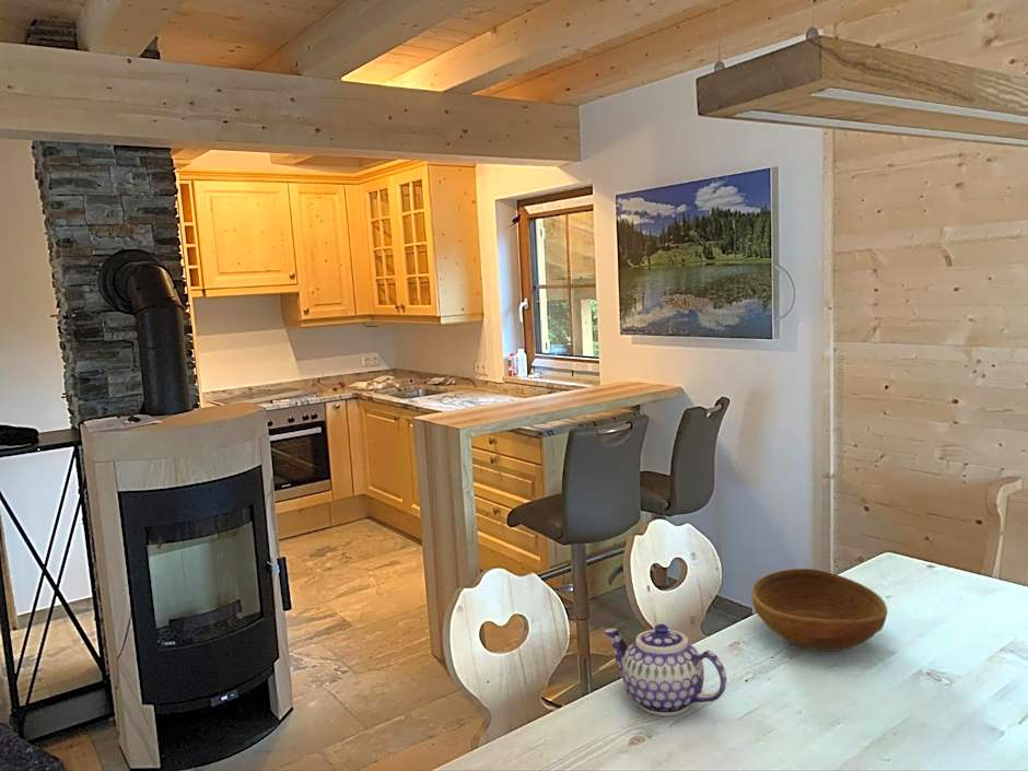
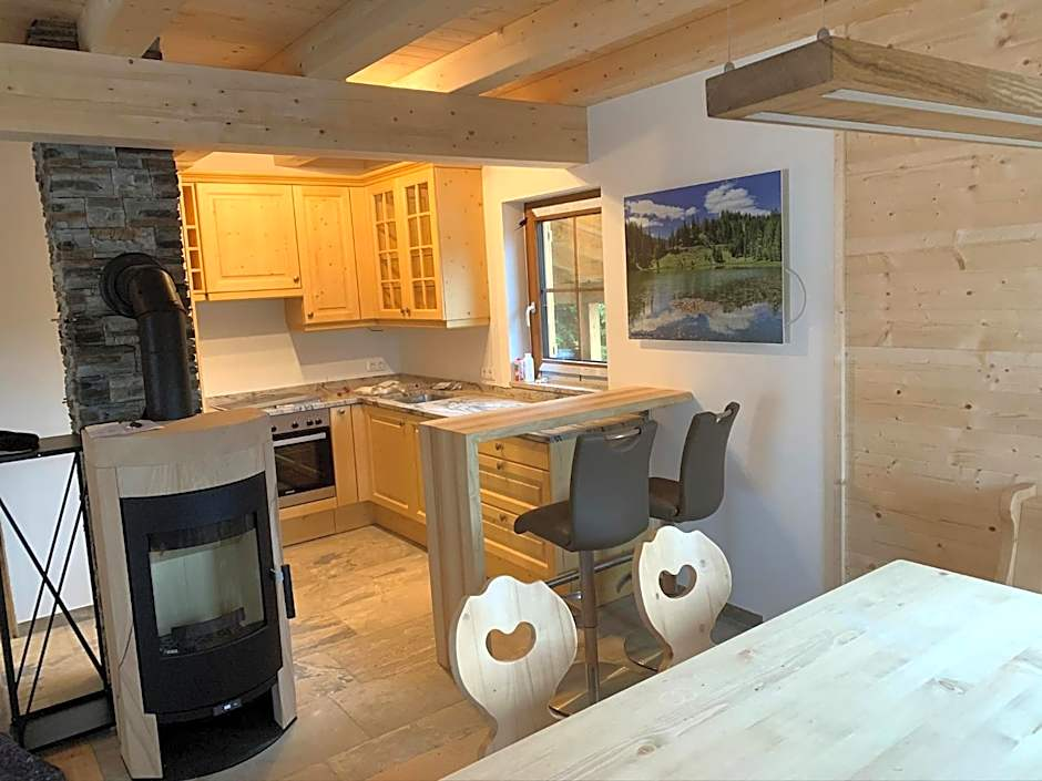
- teapot (662, 663)
- bowl (817, 615)
